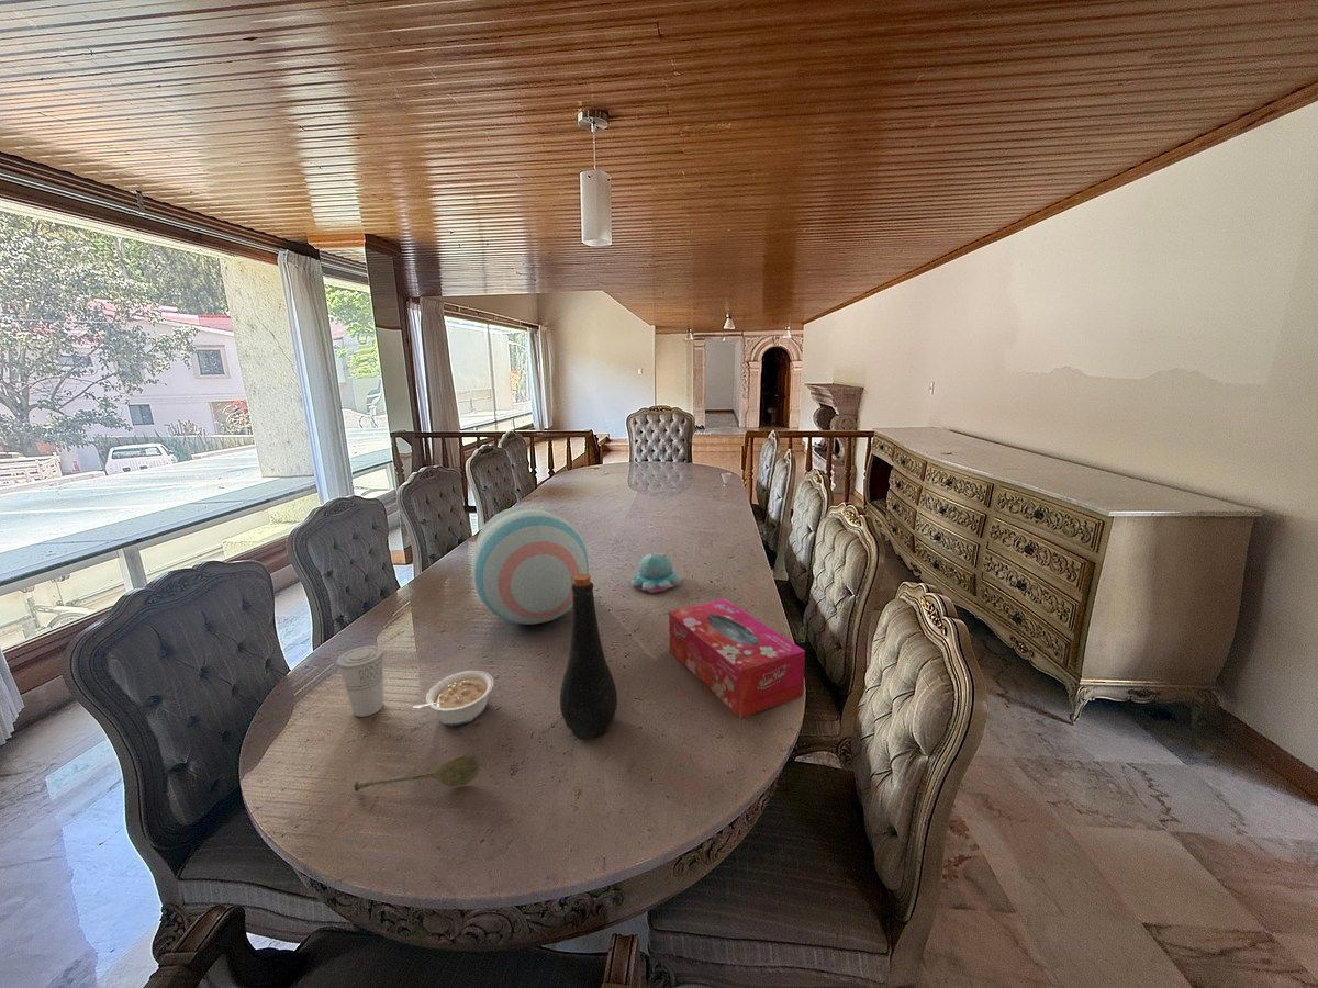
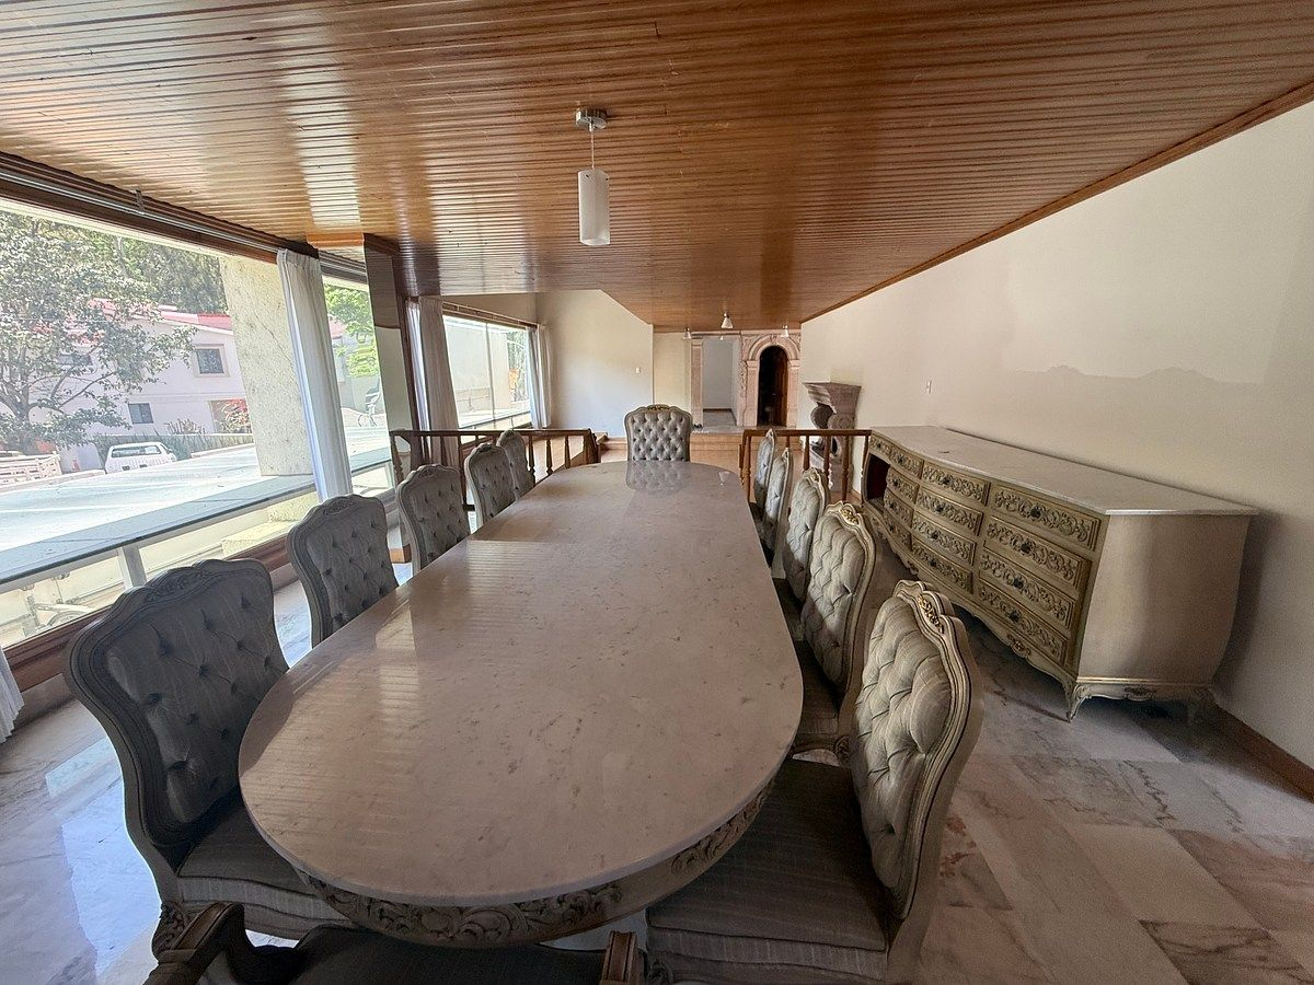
- tissue box (730, 650)
- legume (460, 699)
- bottle (585, 654)
- cup (364, 682)
- candle (655, 568)
- soupspoon (417, 775)
- vase (530, 565)
